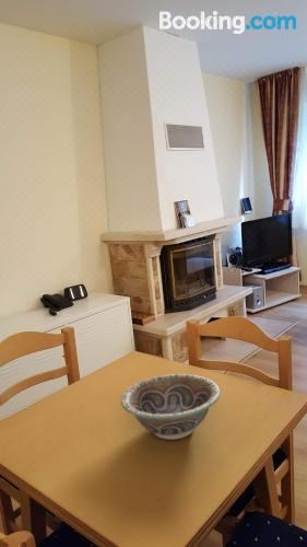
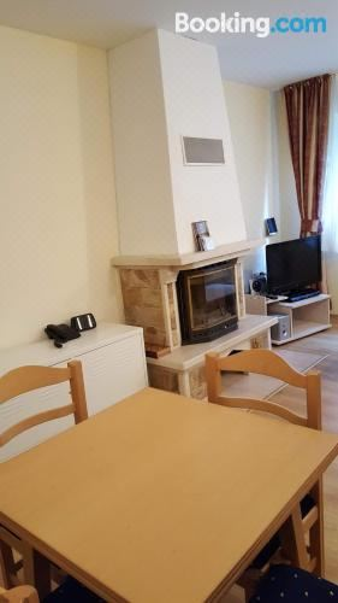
- decorative bowl (170, 409)
